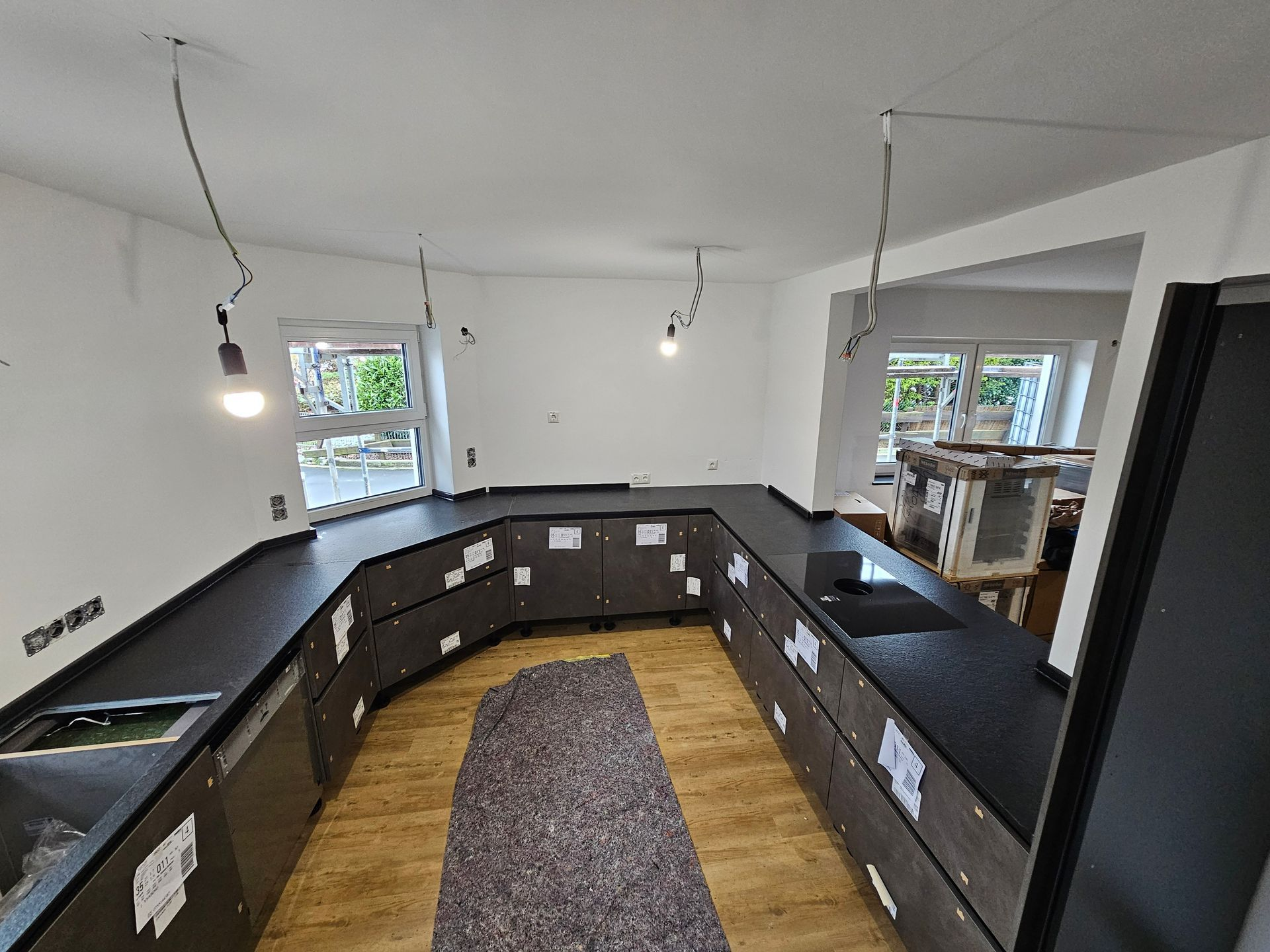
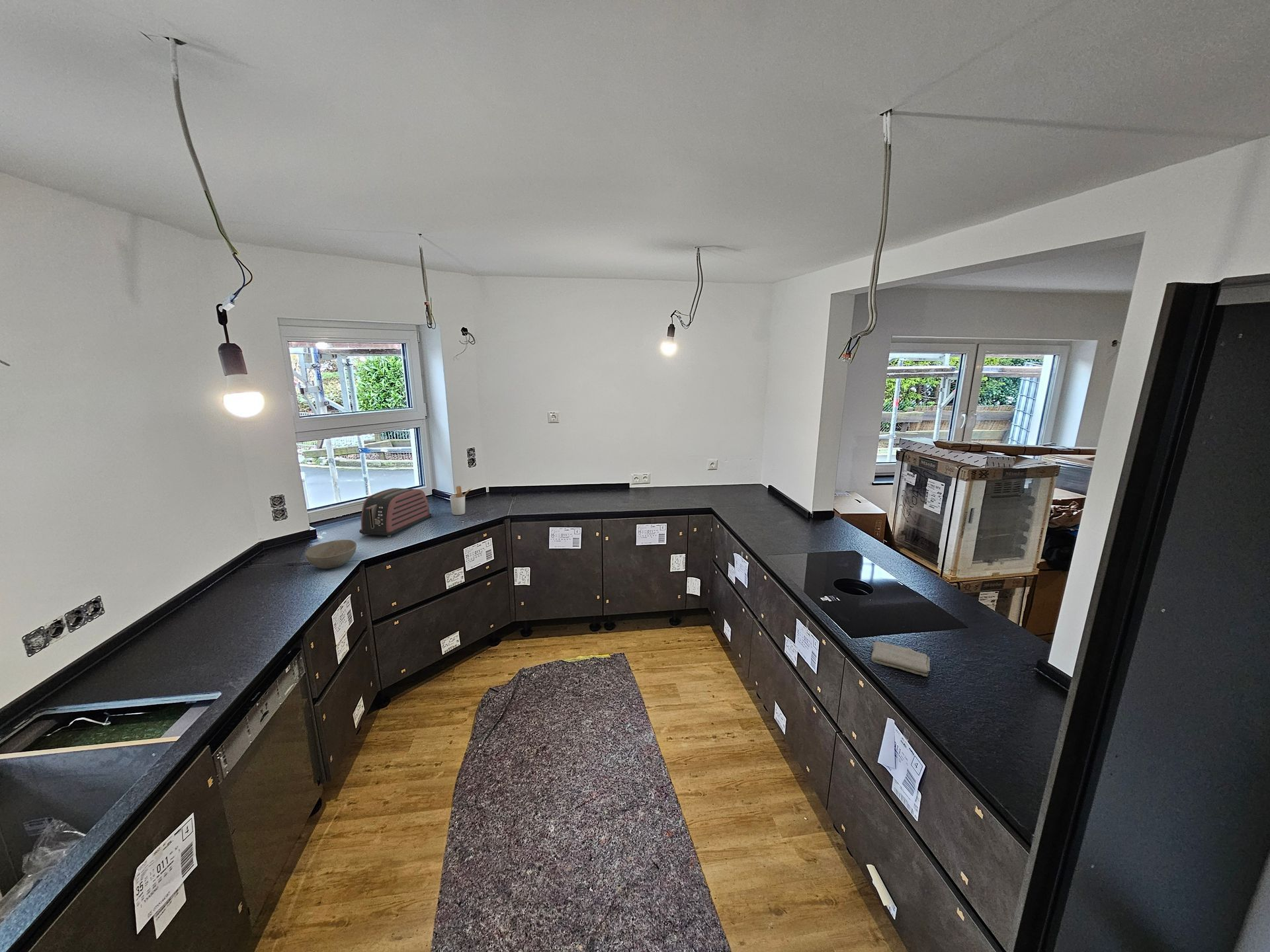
+ utensil holder (462, 500)
+ bowl (332, 556)
+ toaster (394, 509)
+ washcloth (900, 658)
